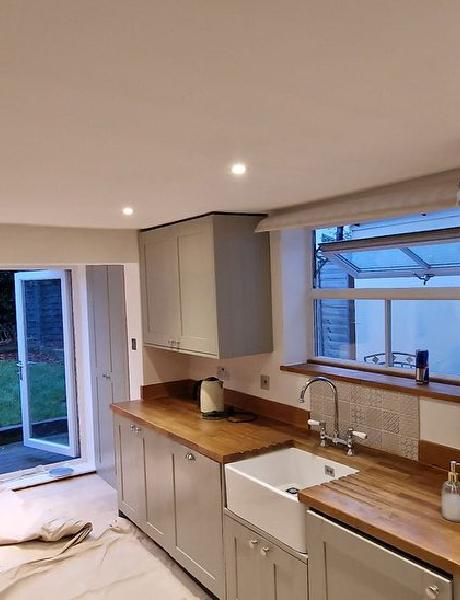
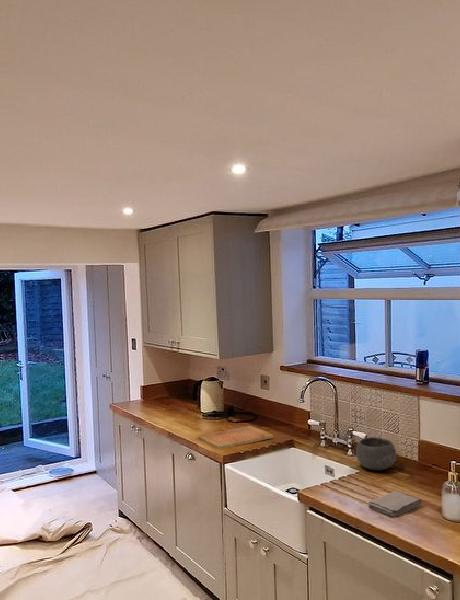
+ washcloth (394, 502)
+ bowl (376, 455)
+ cutting board (235, 436)
